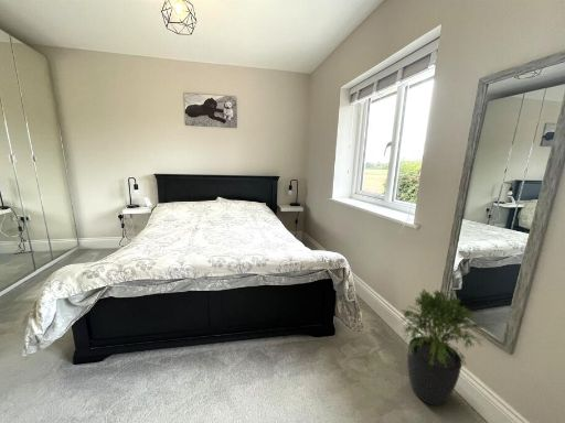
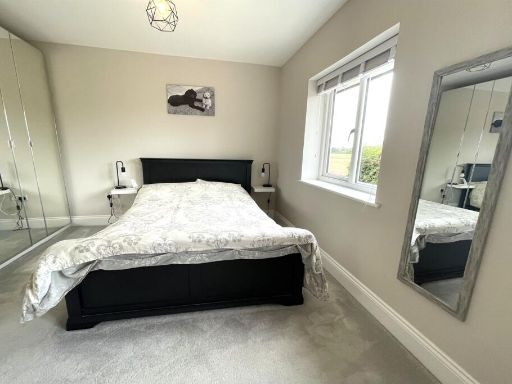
- potted plant (434, 340)
